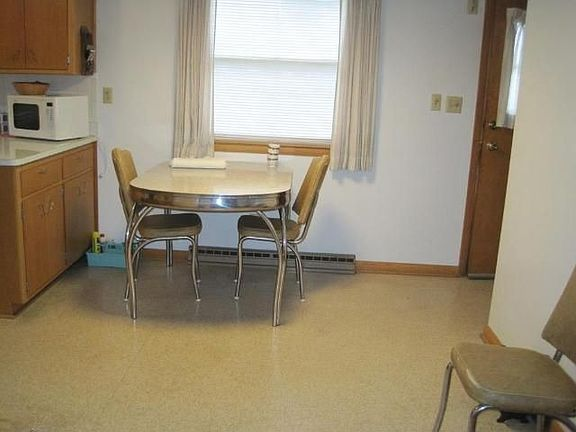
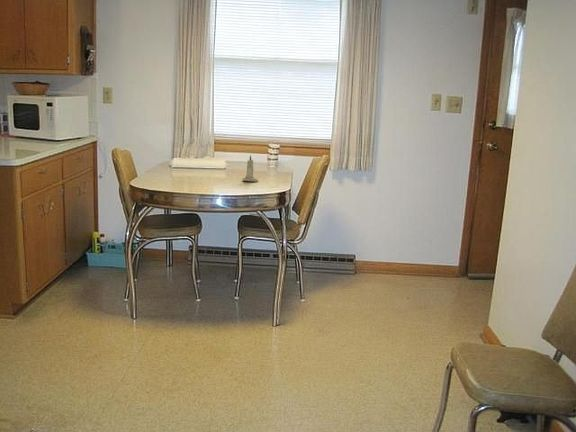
+ candle (250, 167)
